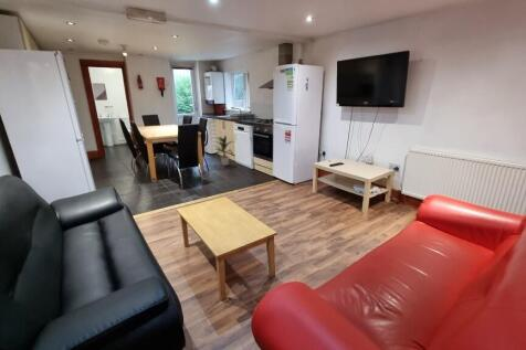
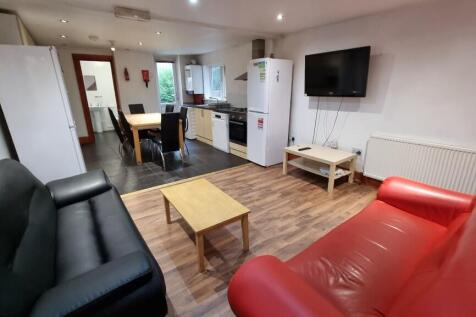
- indoor plant (222, 149)
